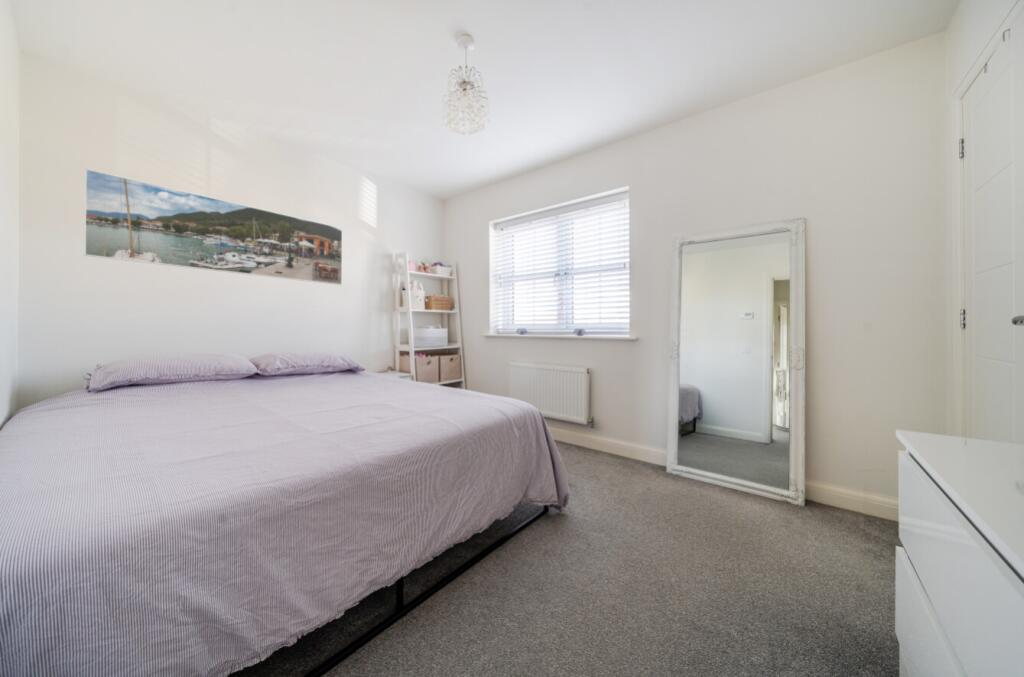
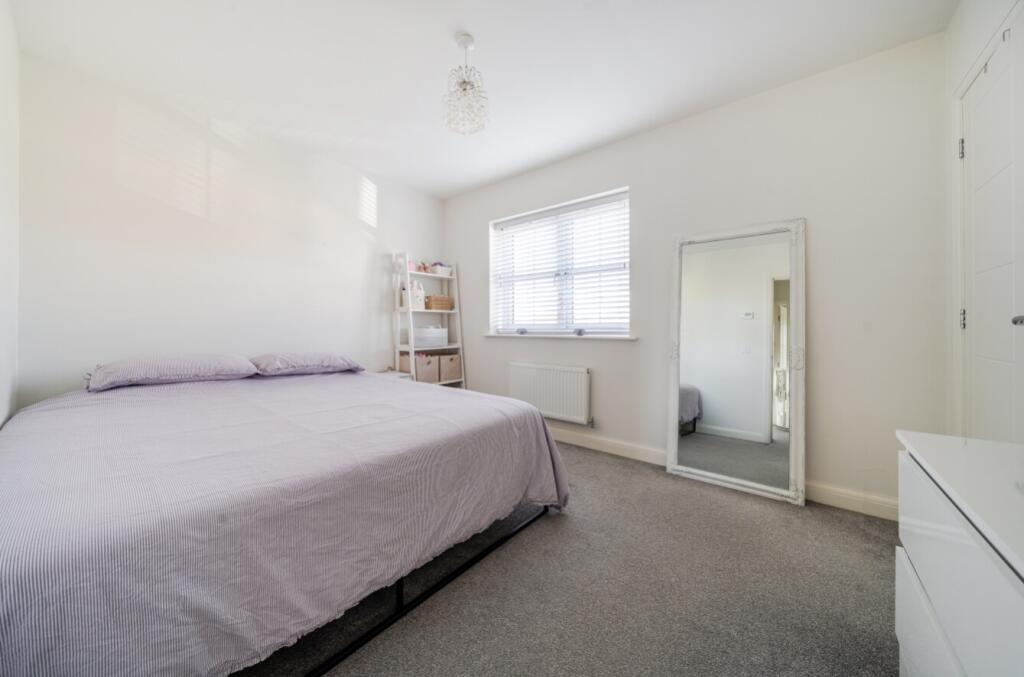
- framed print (239, 239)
